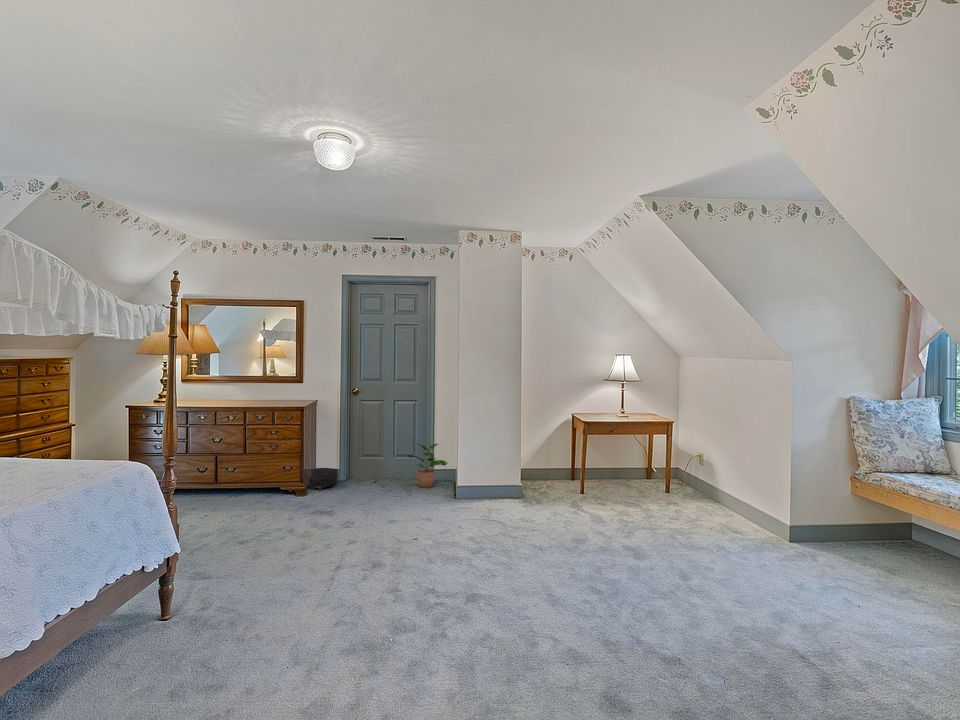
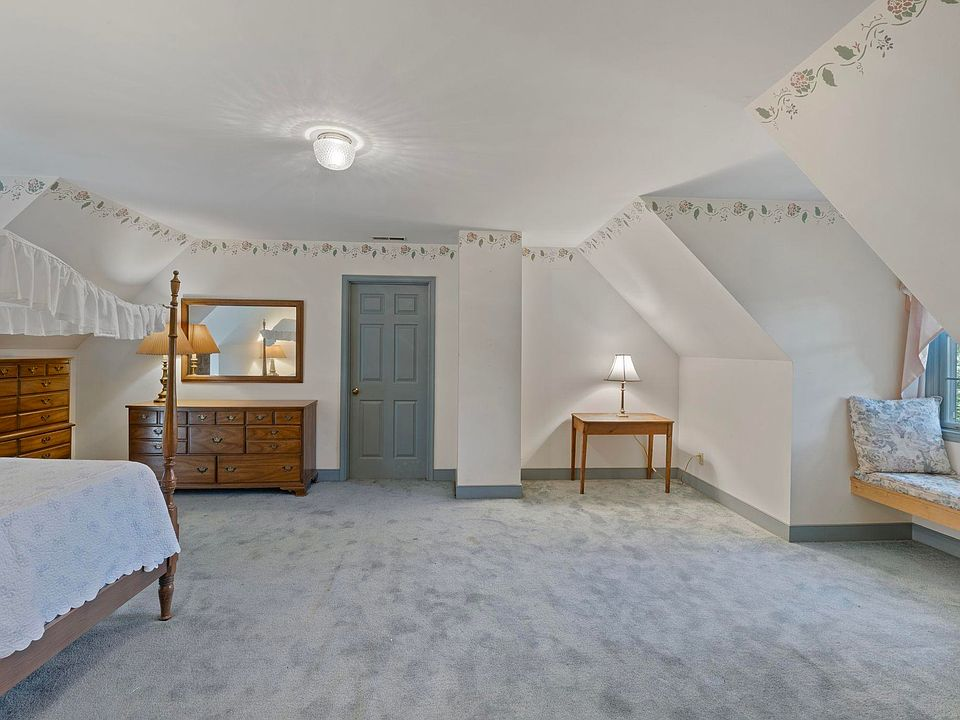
- potted plant (426, 464)
- backpack (321, 477)
